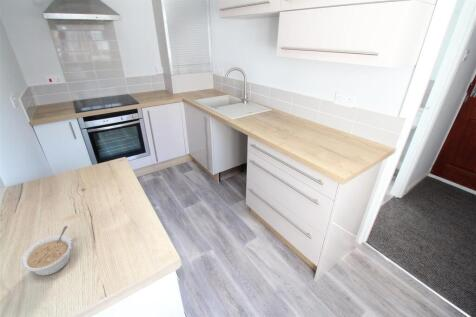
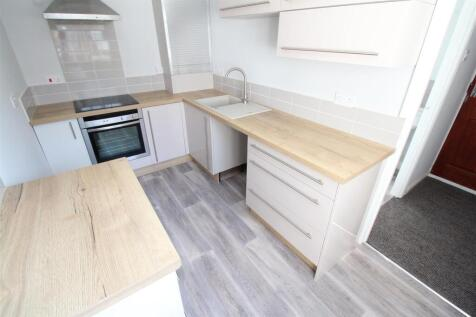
- legume (49, 254)
